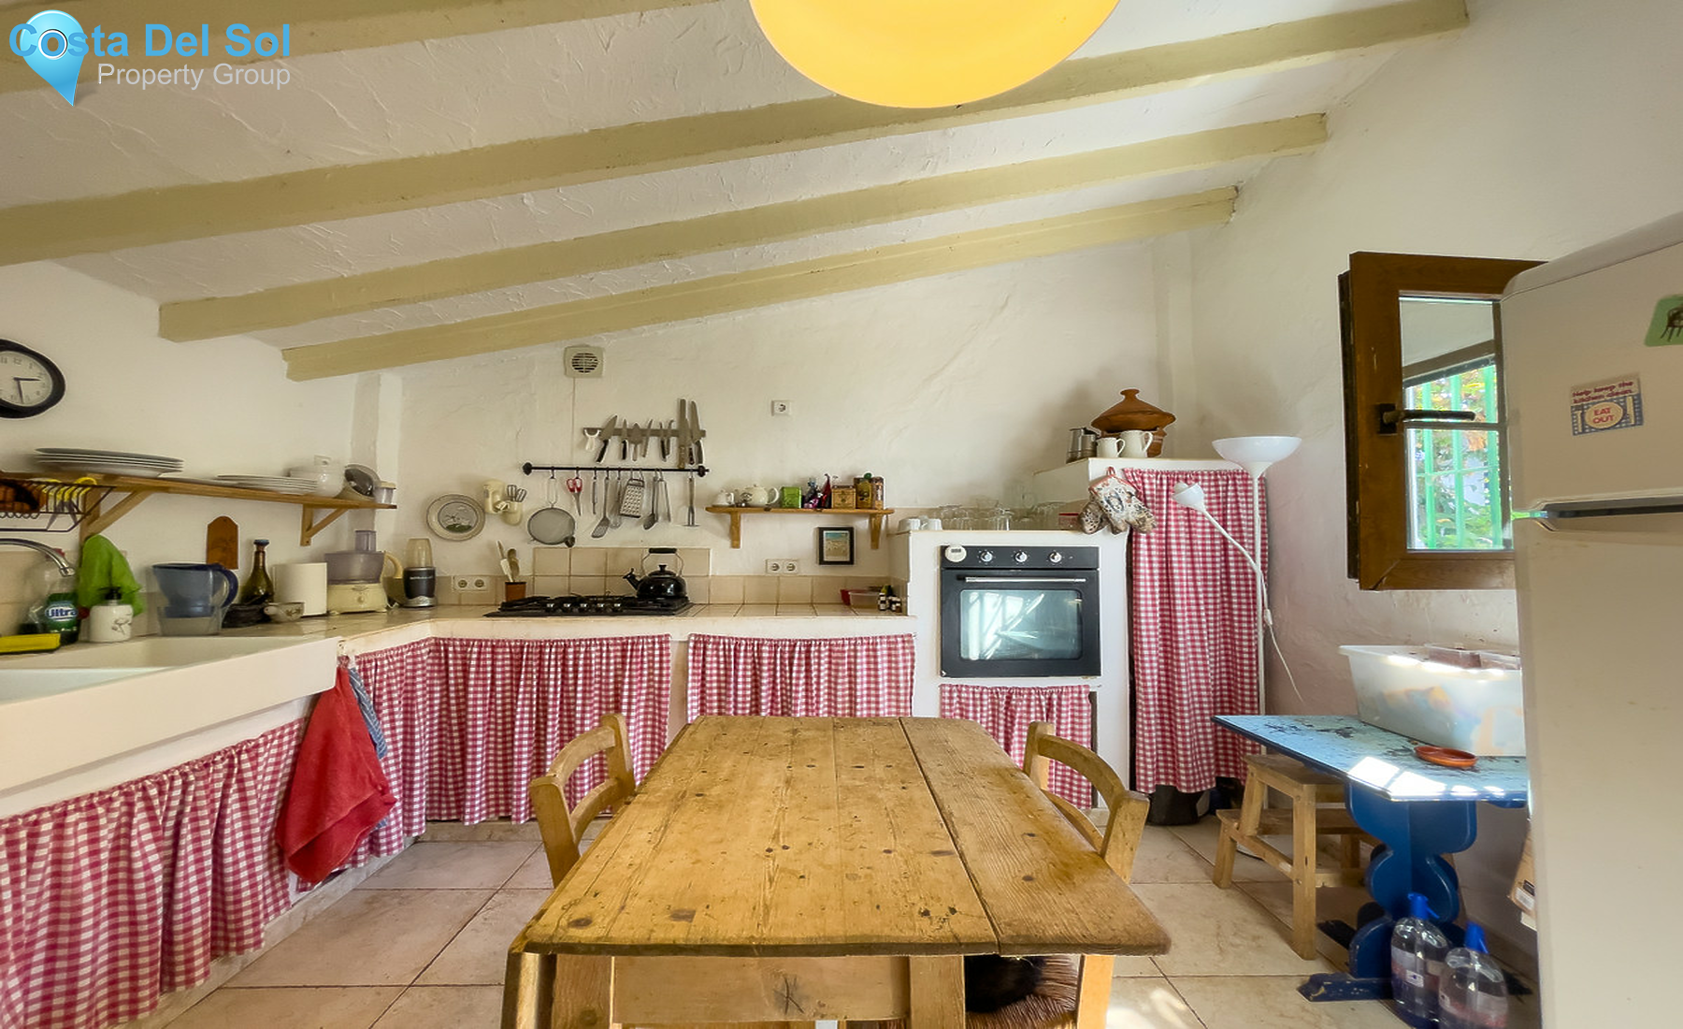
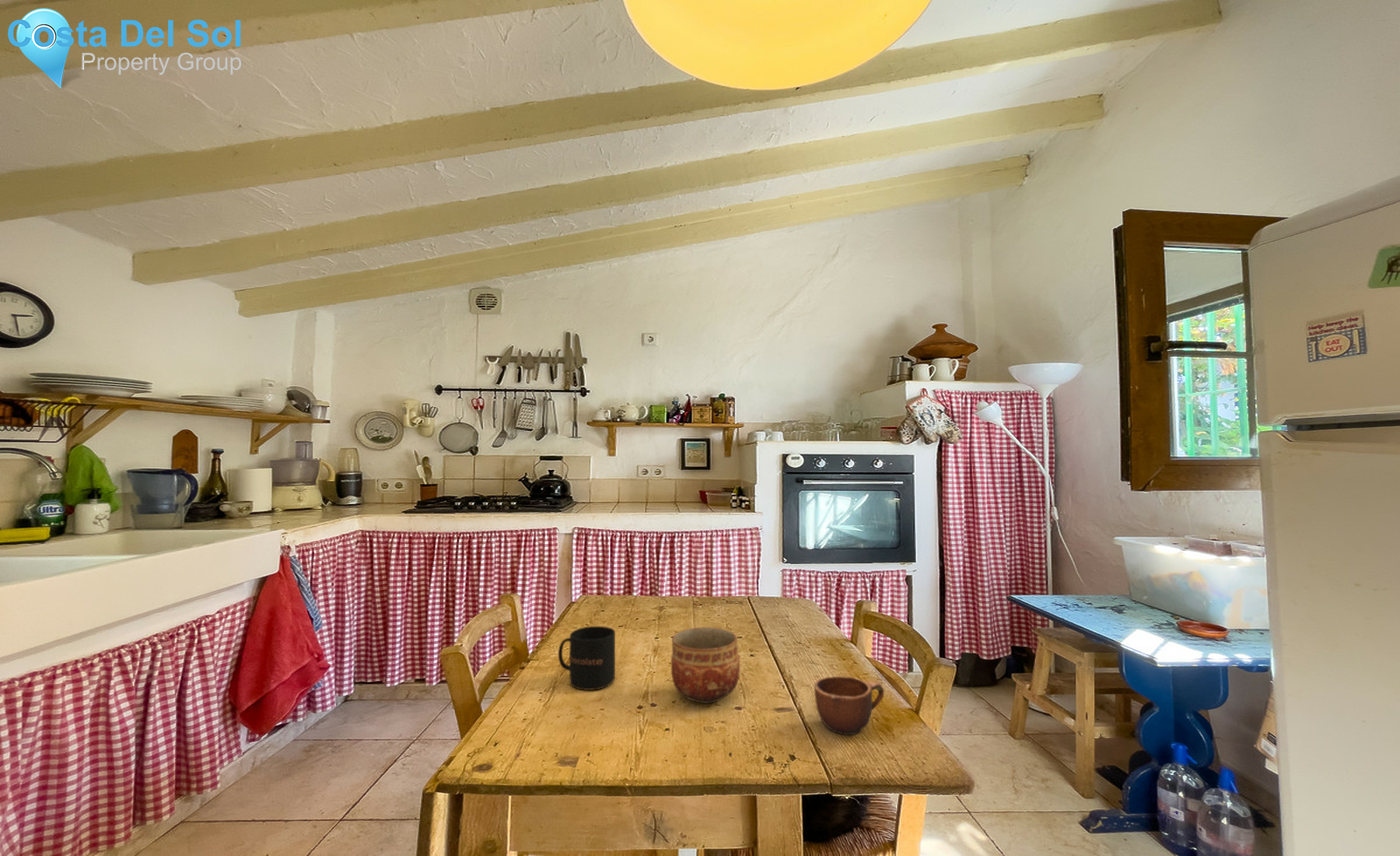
+ mug (586, 656)
+ bowl (705, 667)
+ mug (845, 703)
